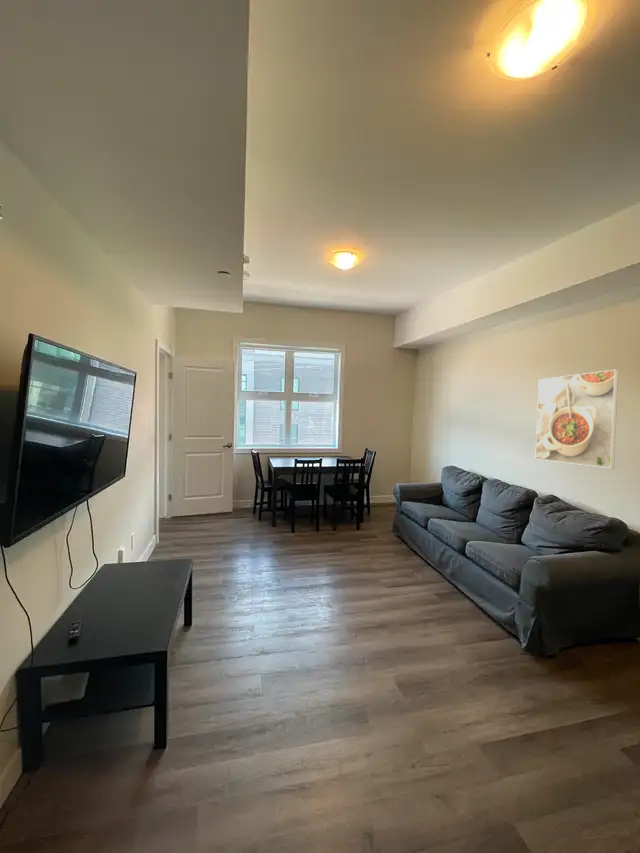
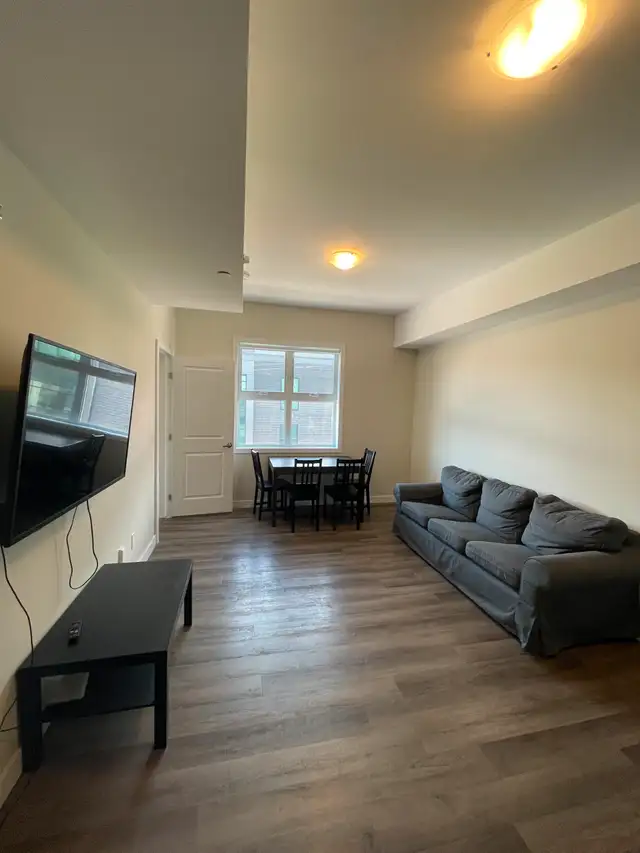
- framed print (572, 419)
